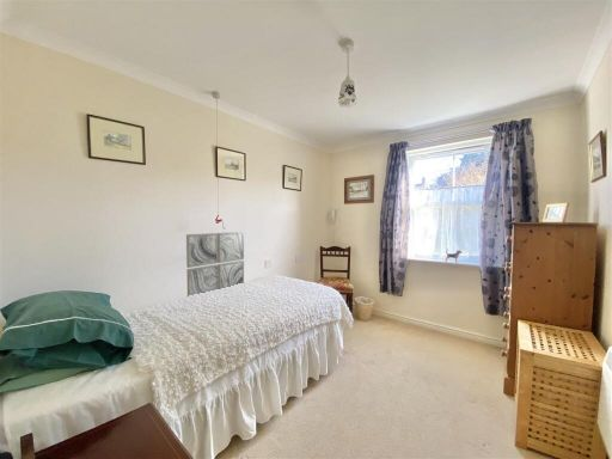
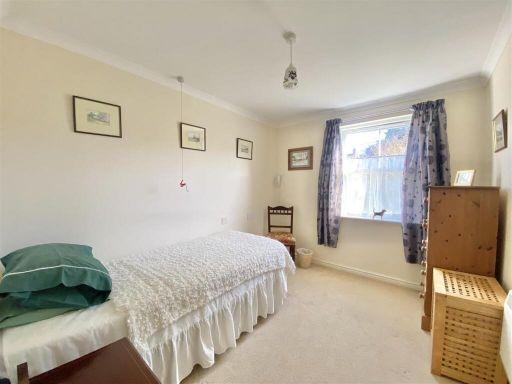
- wall art (218, 264)
